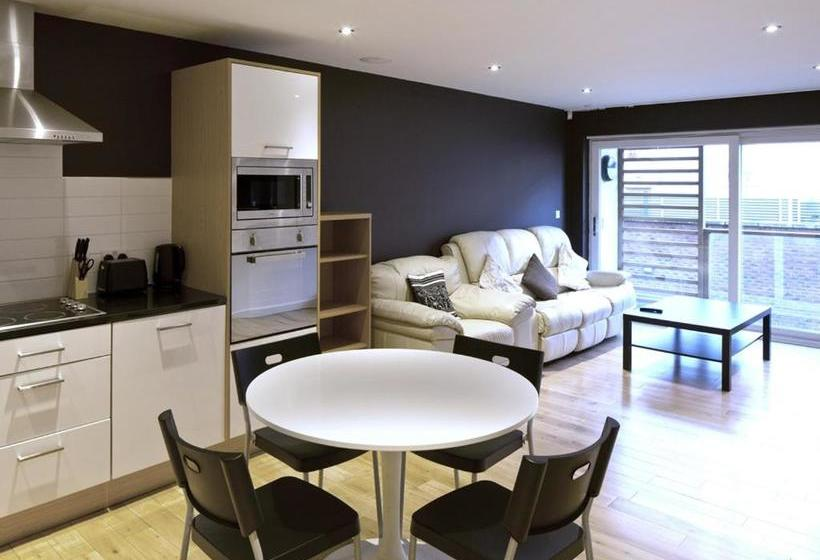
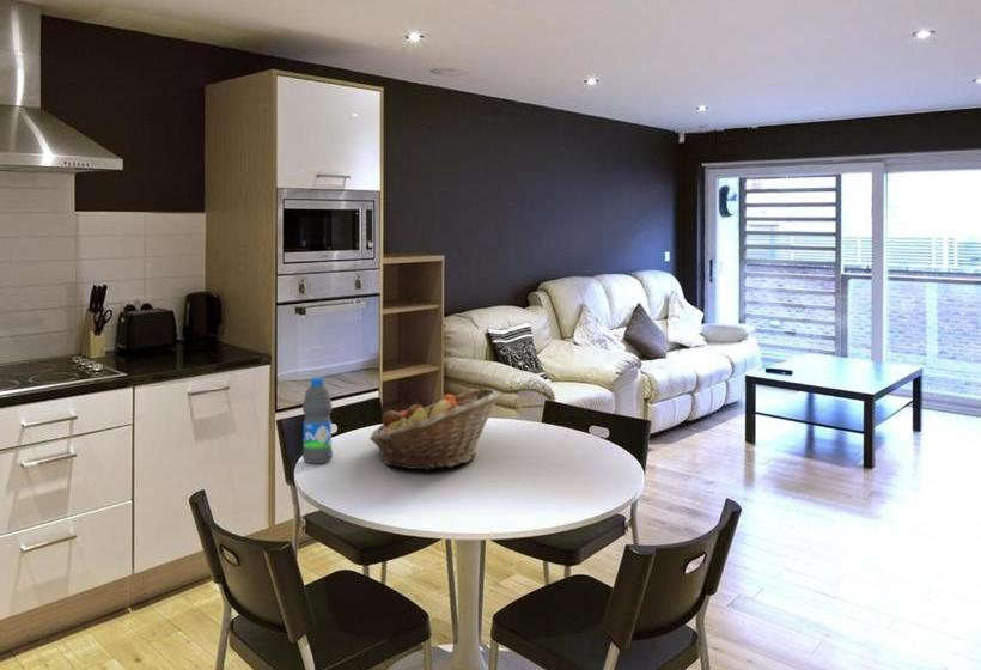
+ fruit basket (435, 425)
+ water bottle (317, 420)
